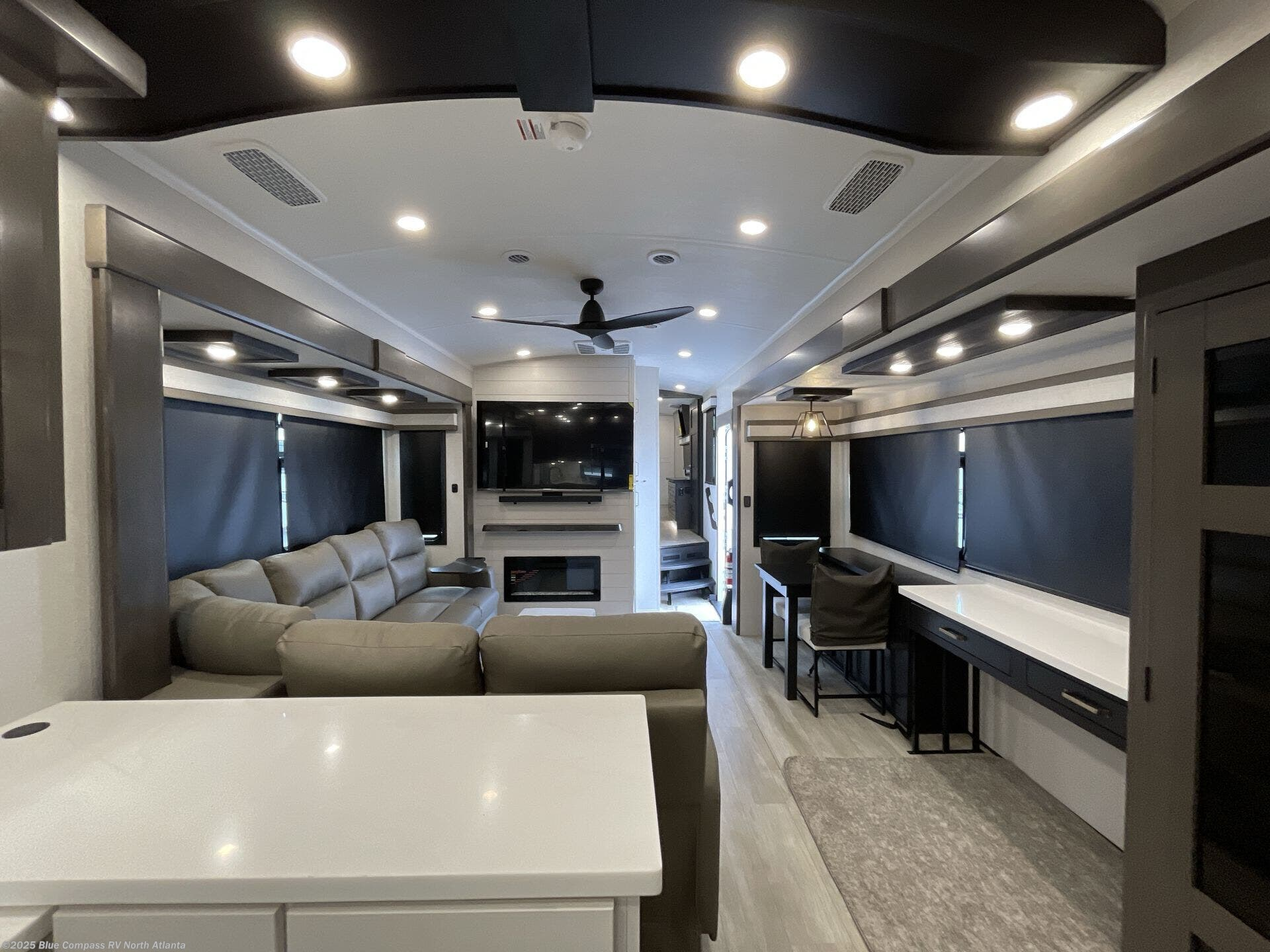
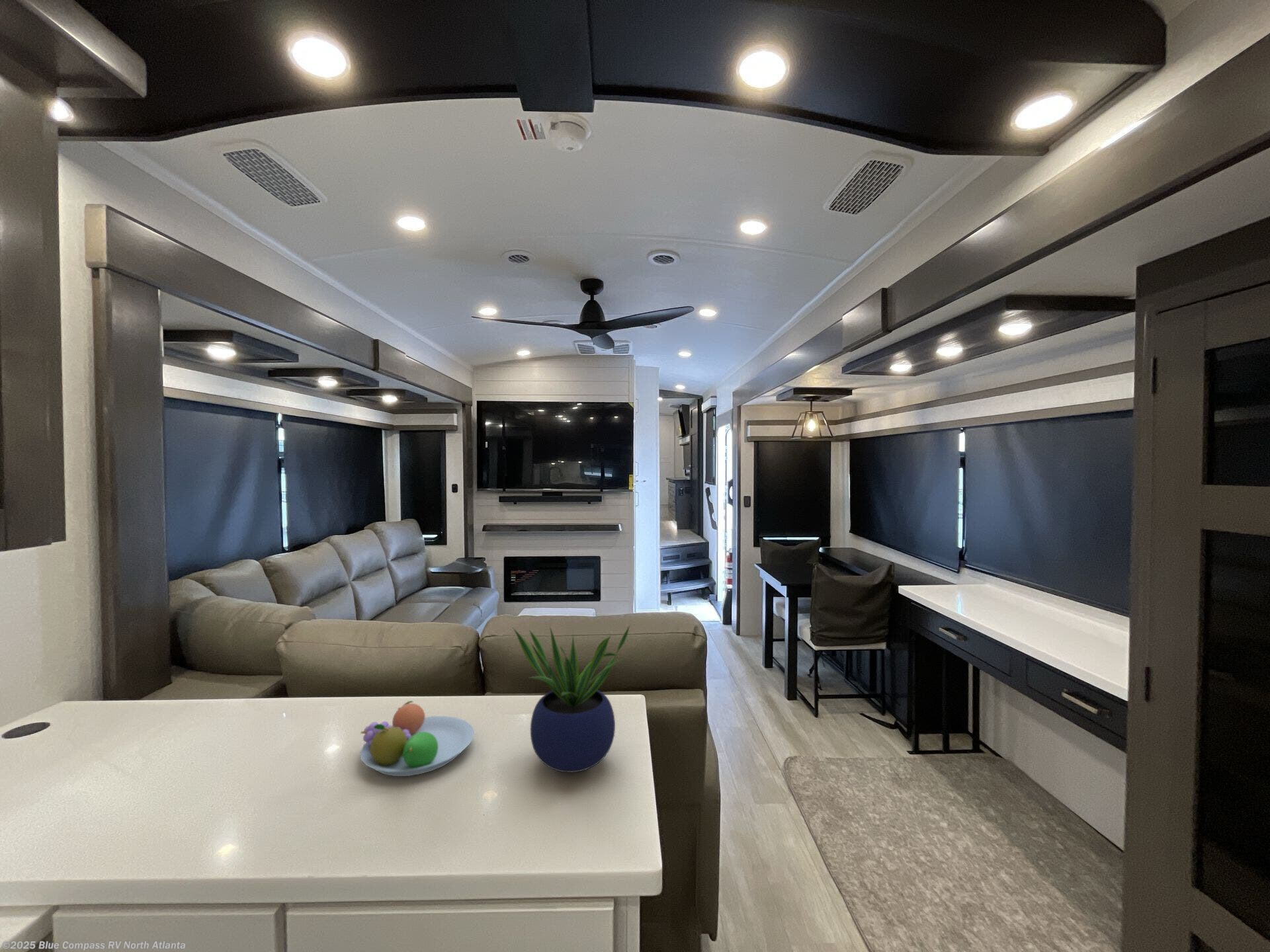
+ potted plant (568, 690)
+ fruit bowl (417, 733)
